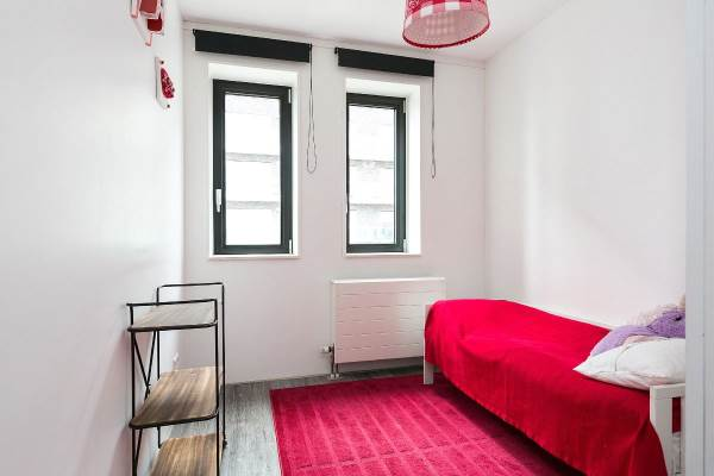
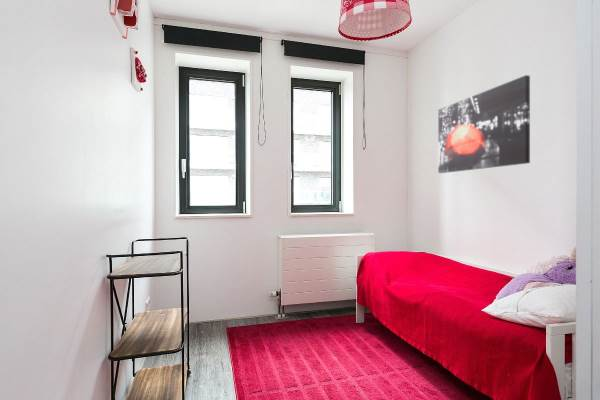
+ wall art (476, 132)
